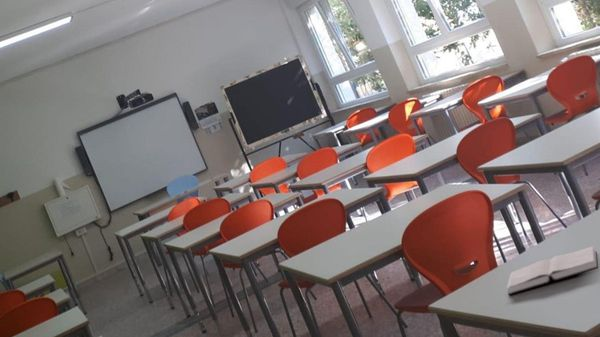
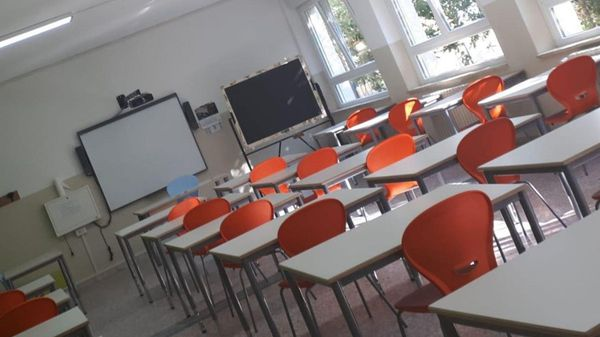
- hardback book (551, 269)
